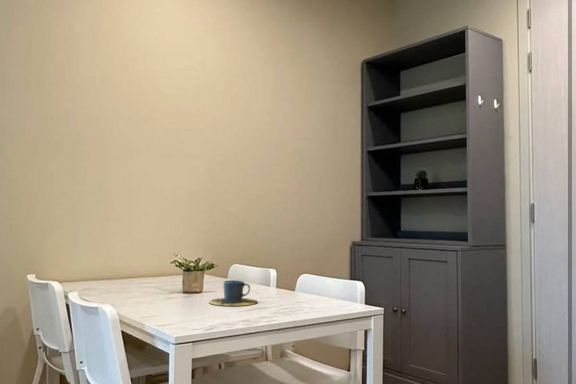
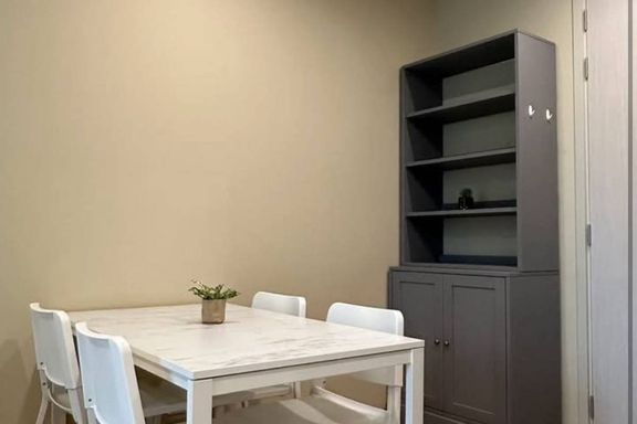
- cup (233, 291)
